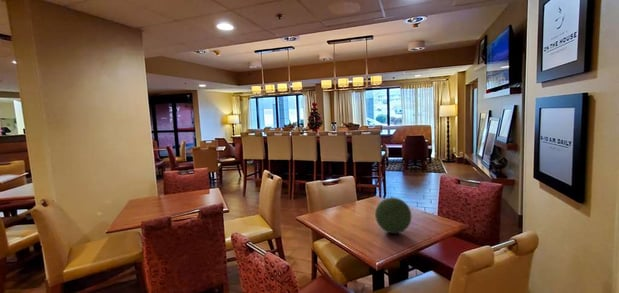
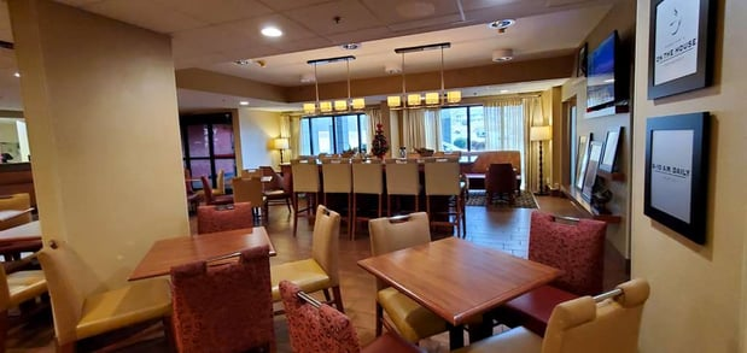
- decorative orb (393, 215)
